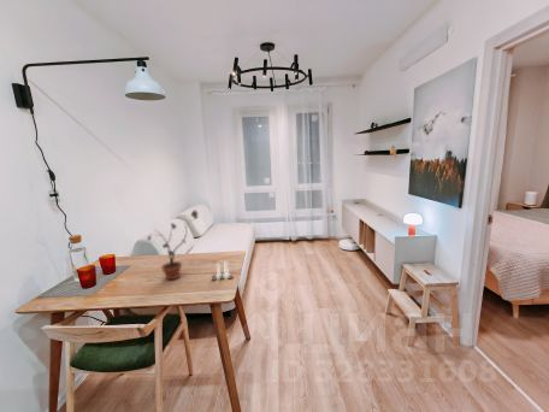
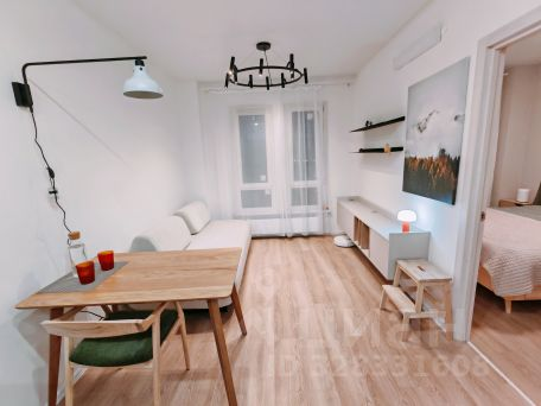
- salt and pepper shaker set (225, 270)
- potted plant (176, 247)
